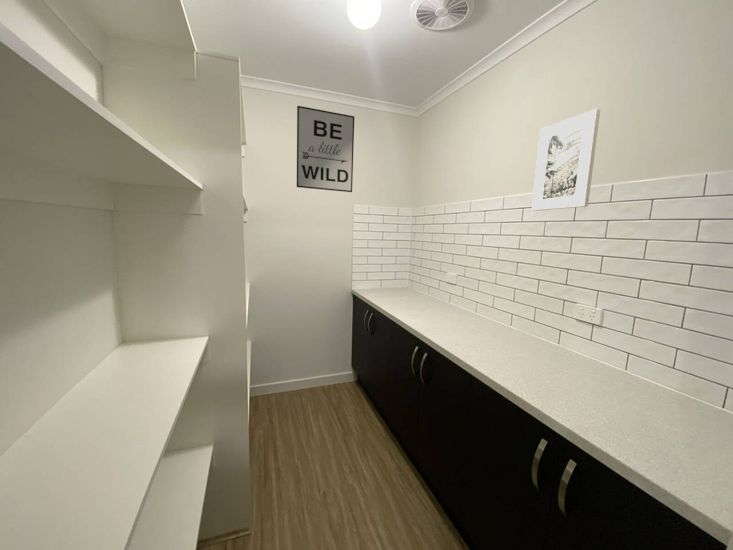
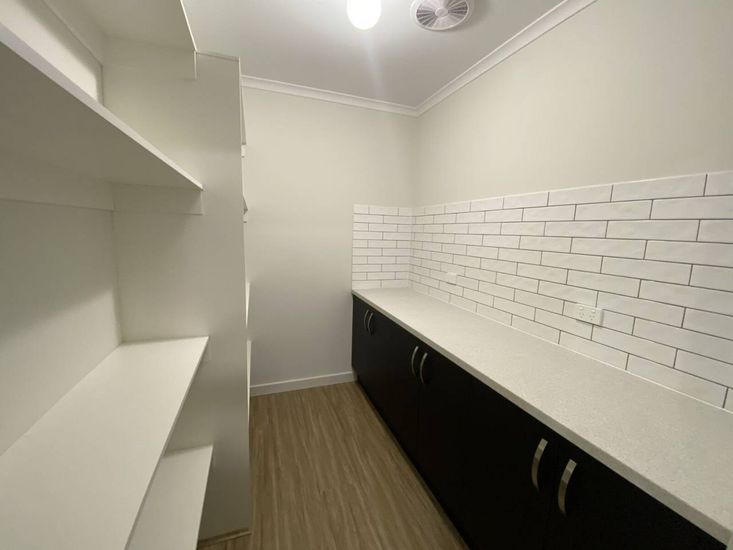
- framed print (562, 165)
- wall art (325, 151)
